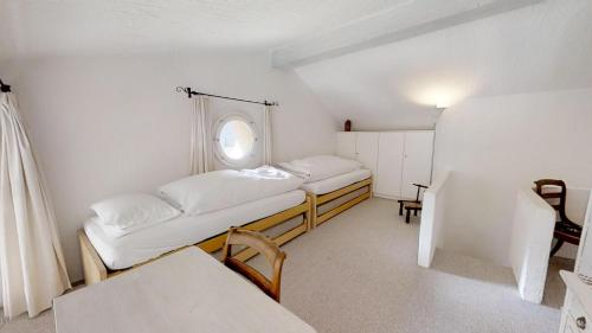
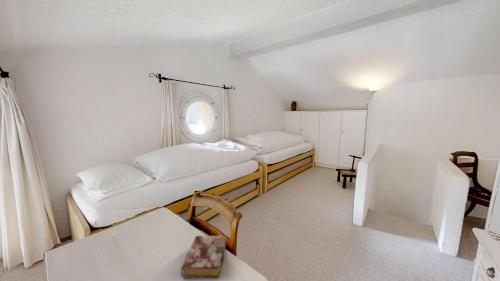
+ book (206, 254)
